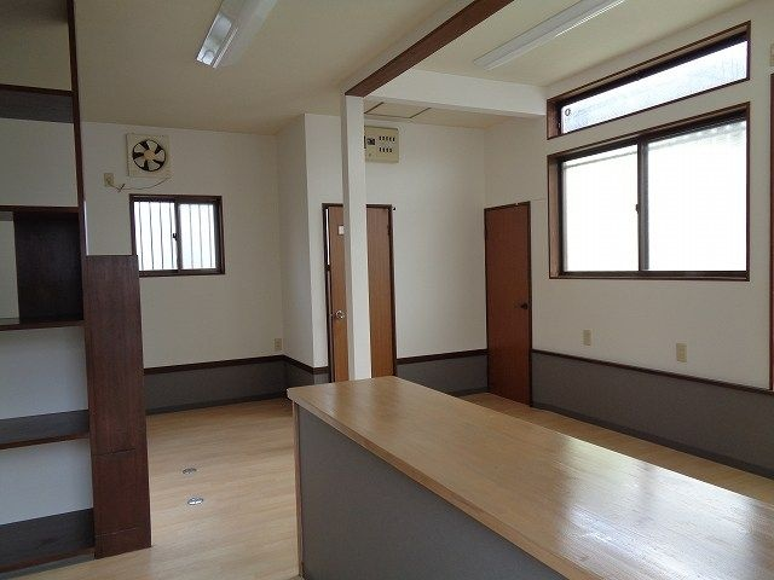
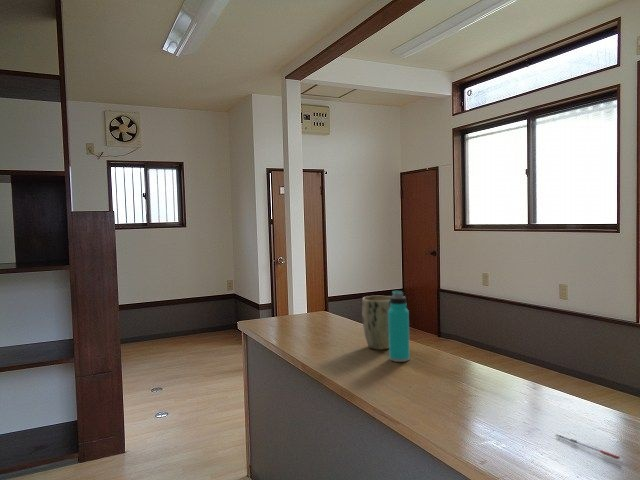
+ water bottle (398, 325)
+ pen (585, 445)
+ plant pot (378, 322)
